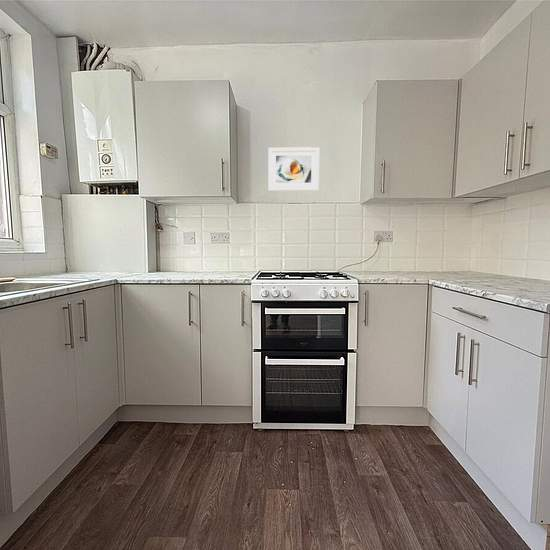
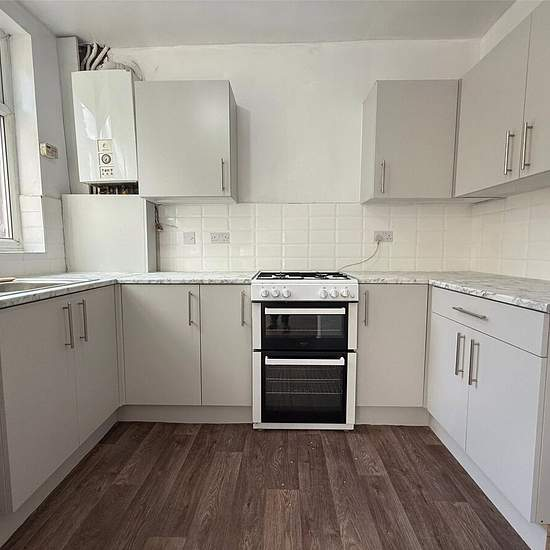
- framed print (293, 169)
